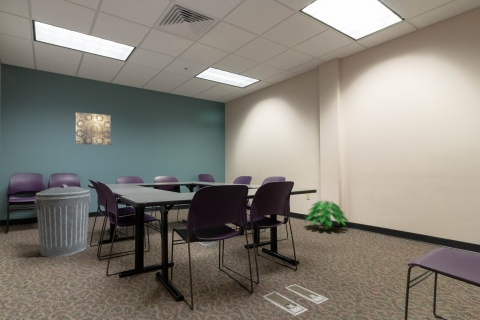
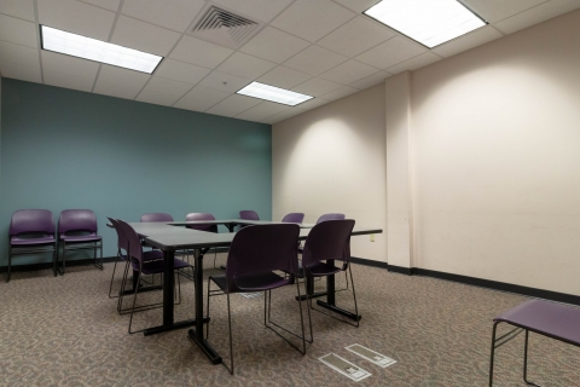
- trash can (64, 217)
- indoor plant (326, 213)
- wall art (93, 129)
